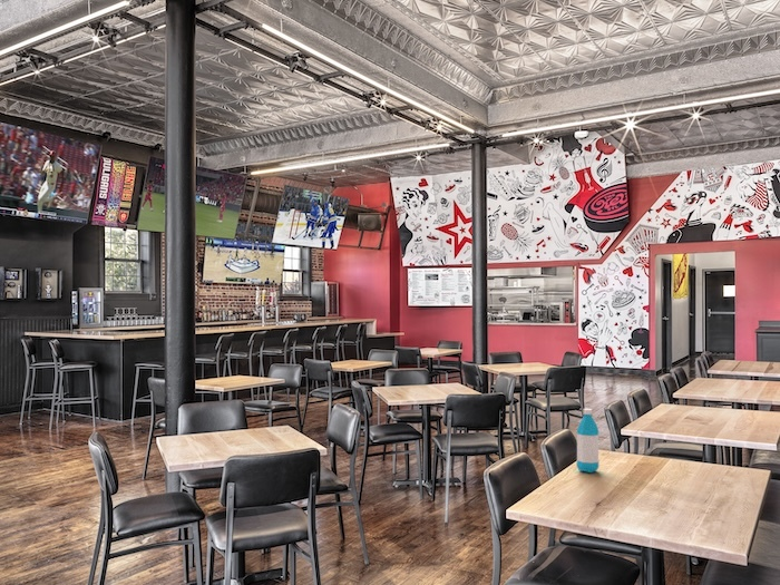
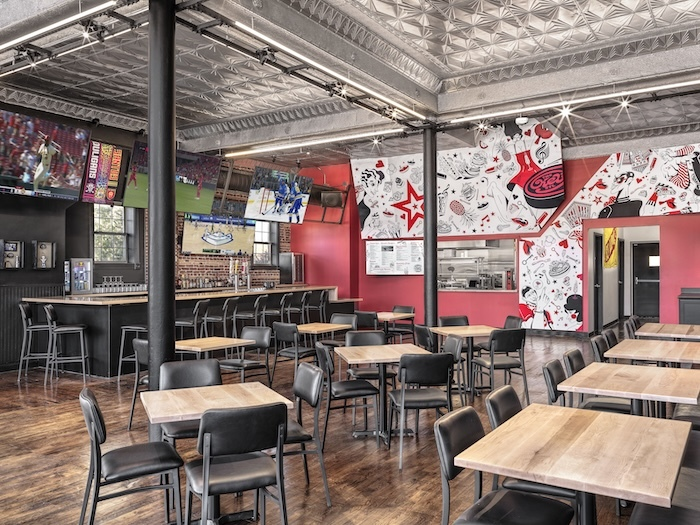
- water bottle (587, 439)
